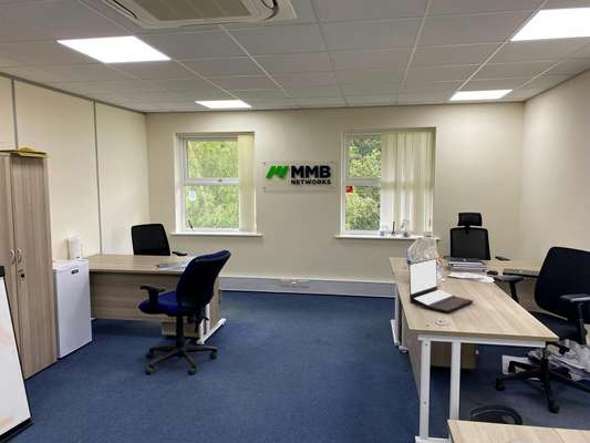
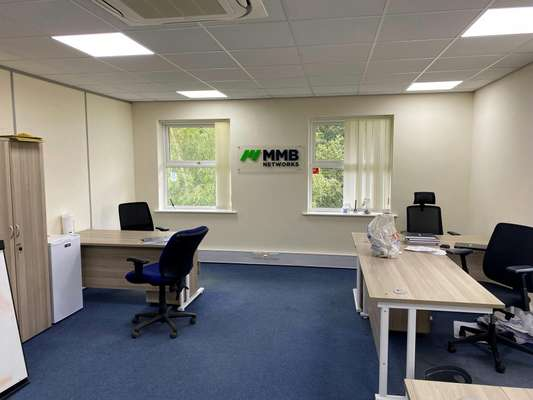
- laptop (436, 284)
